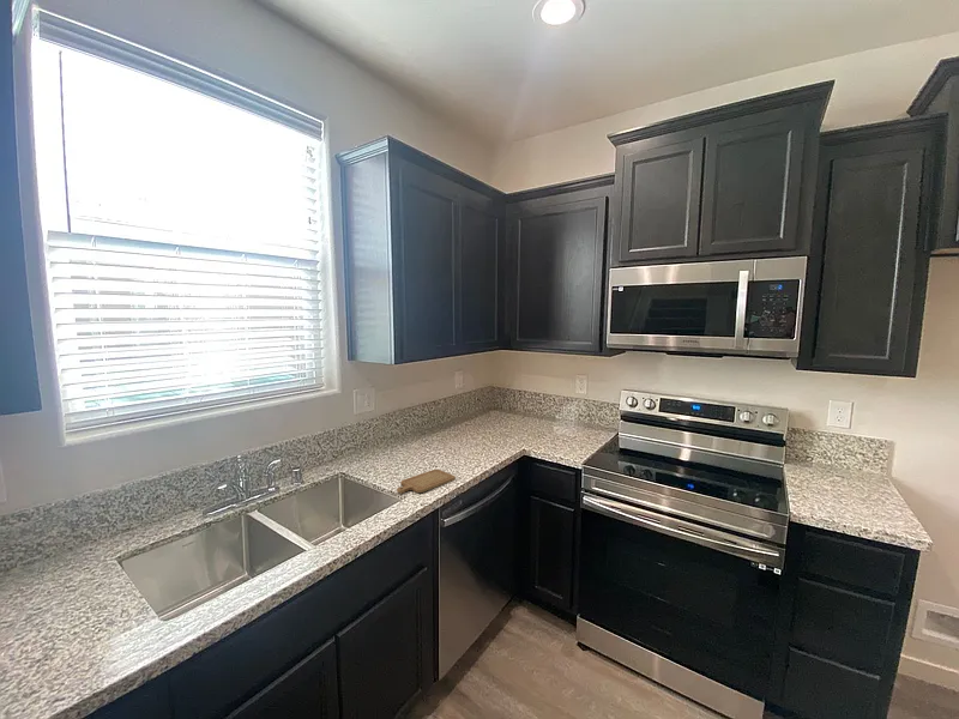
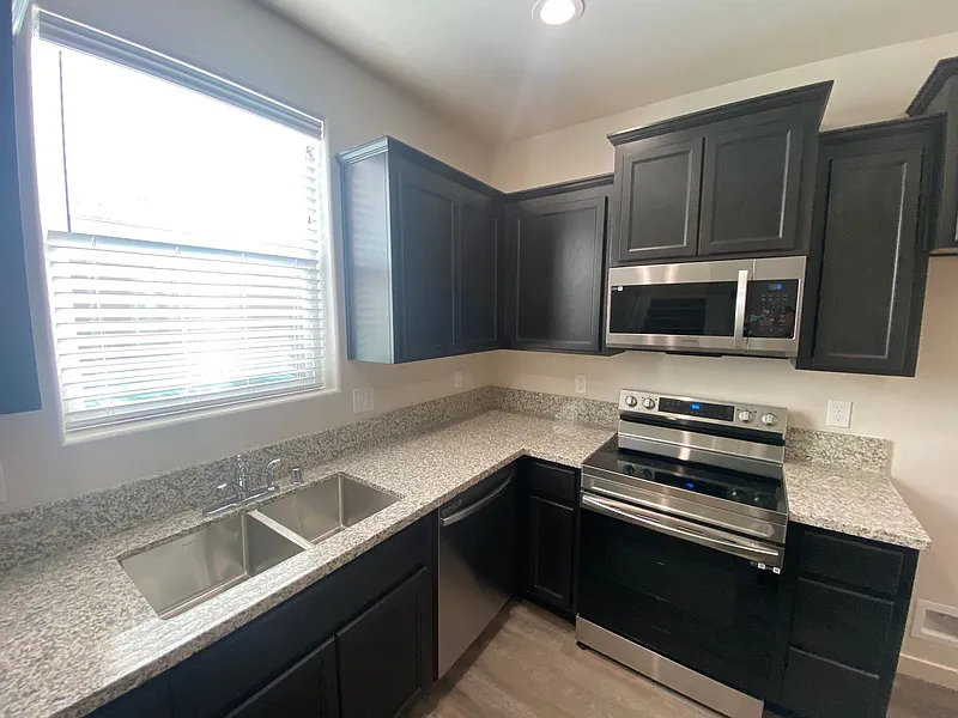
- chopping board (423, 482)
